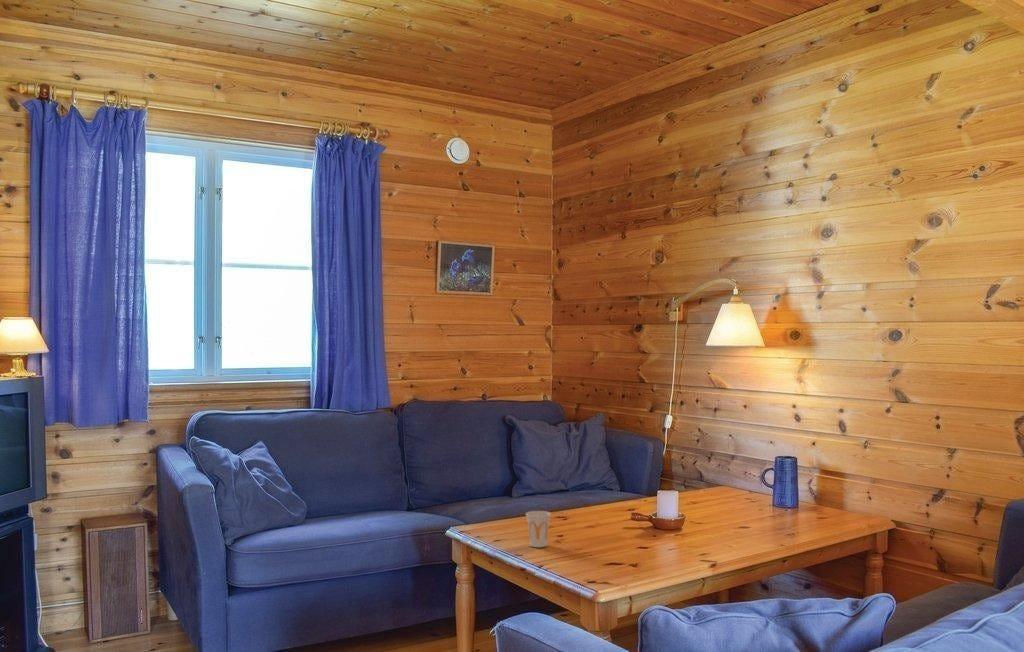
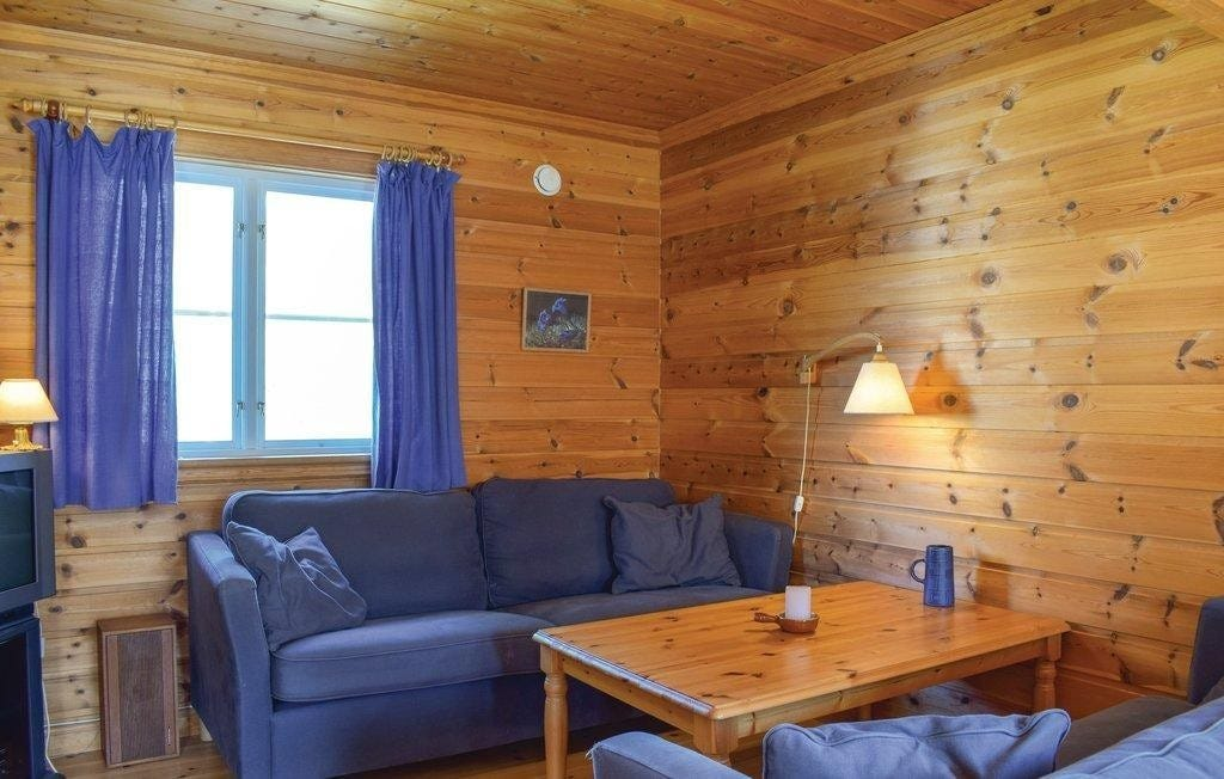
- cup (538, 529)
